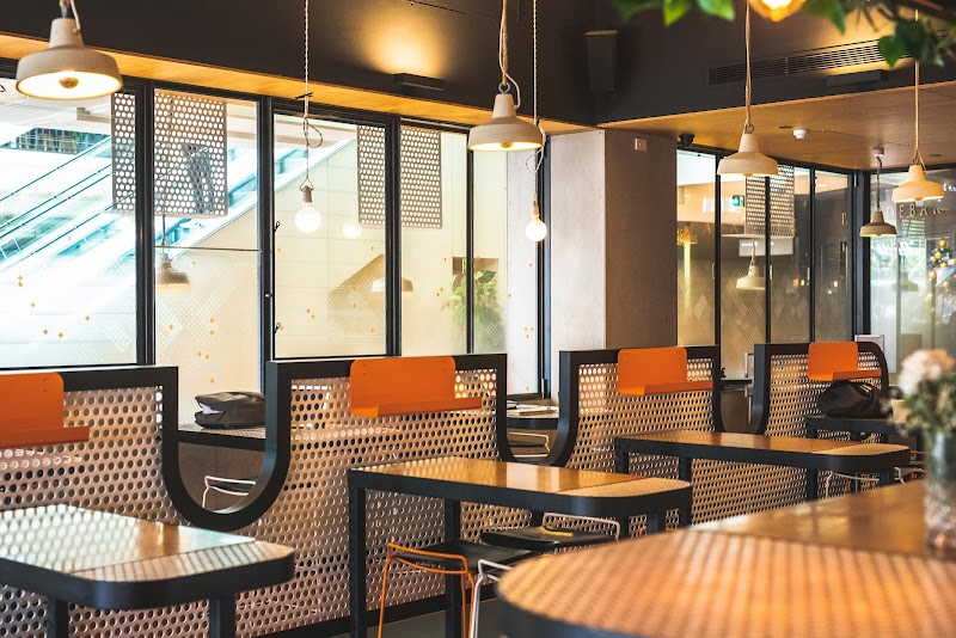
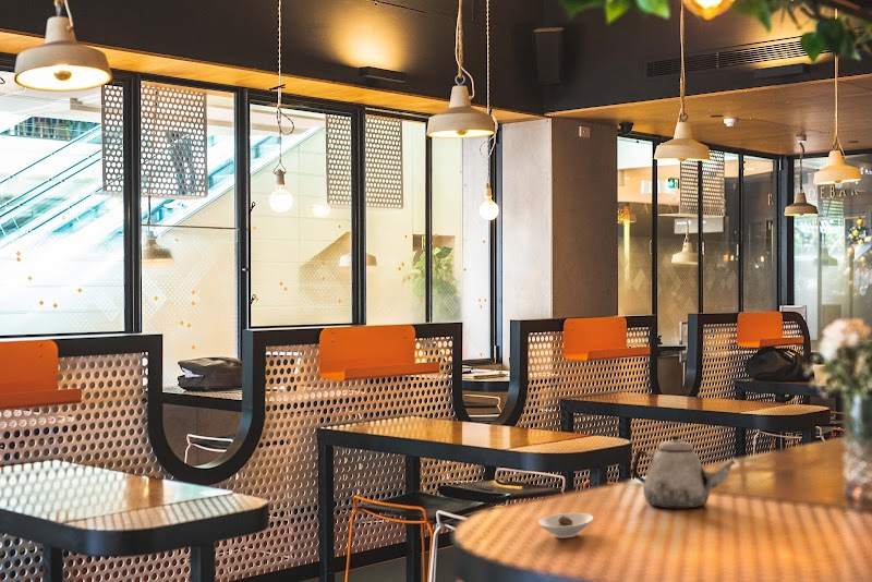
+ saucer (566, 525)
+ teapot (682, 470)
